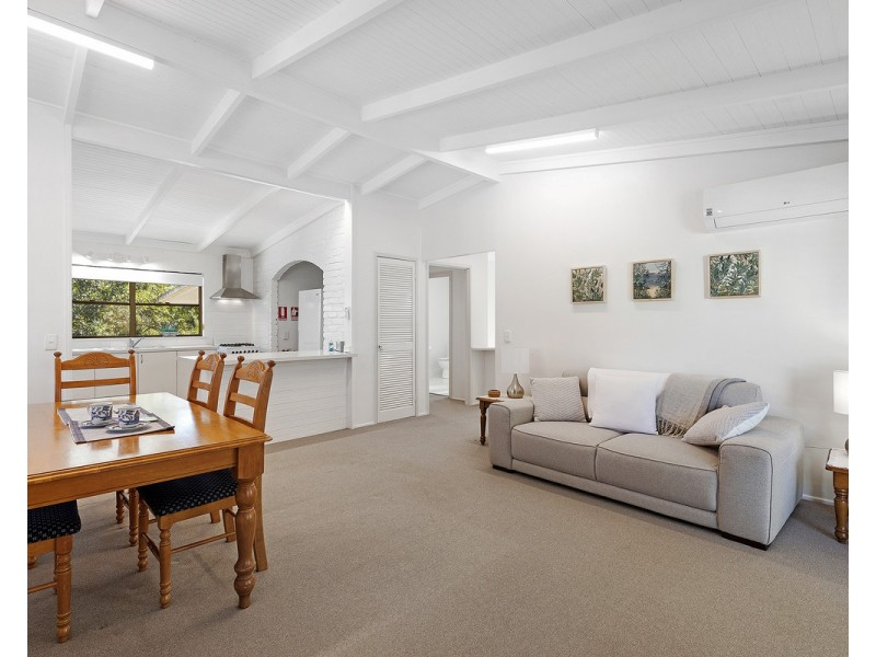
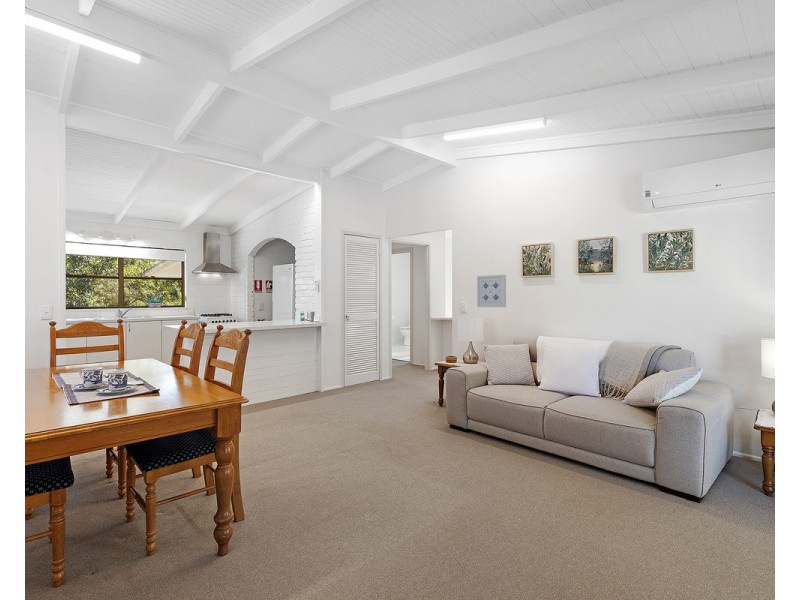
+ wall art (491, 291)
